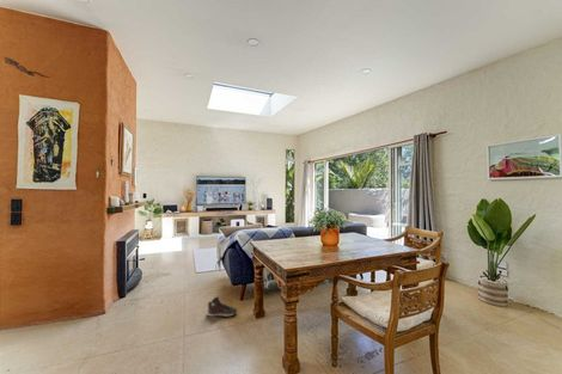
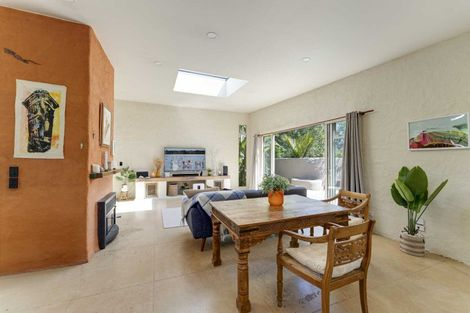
- sneaker (221, 306)
